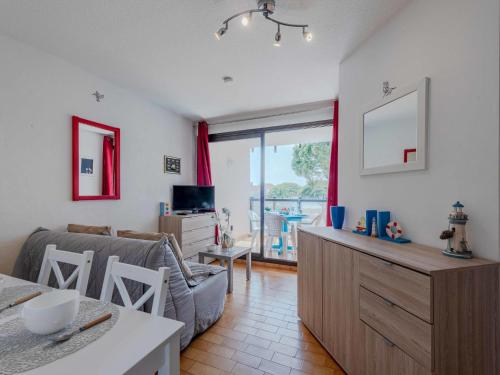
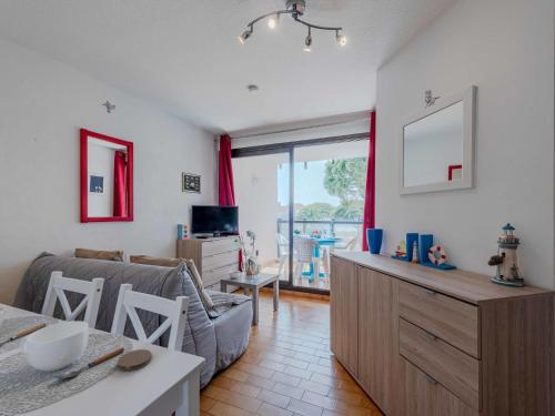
+ coaster (134, 359)
